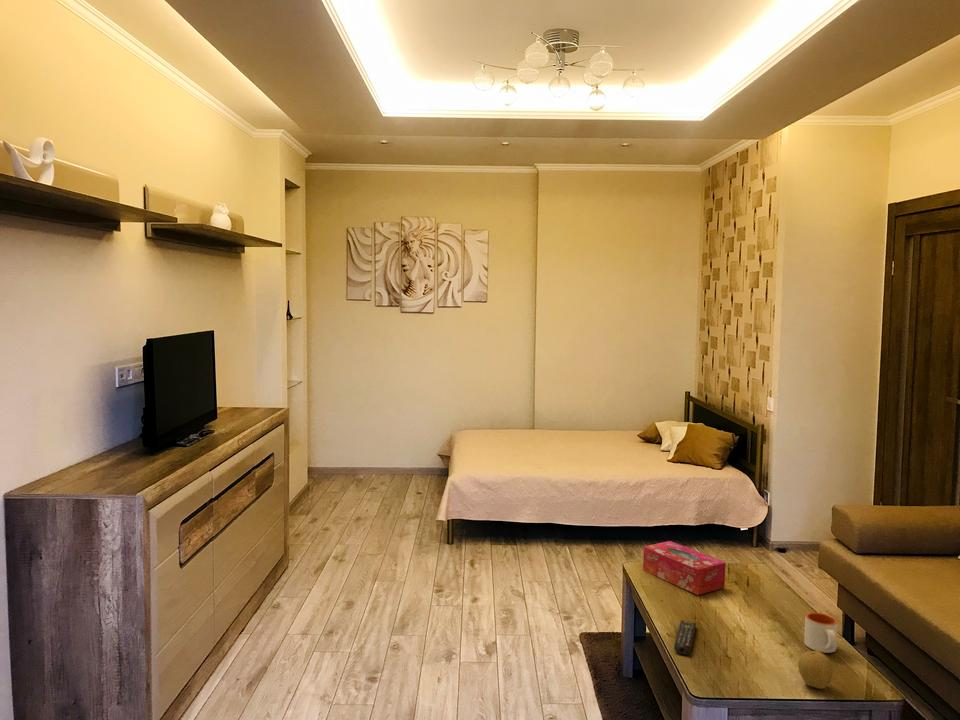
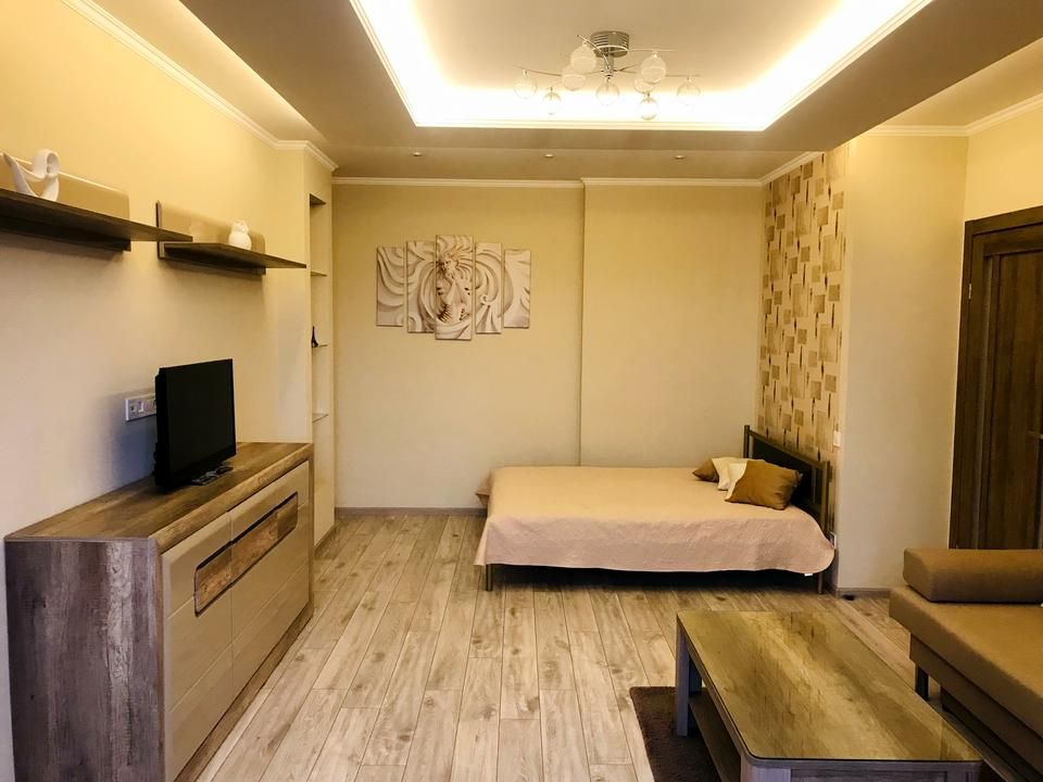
- fruit (815, 668)
- mug (823, 634)
- tissue box (682, 566)
- remote control (685, 635)
